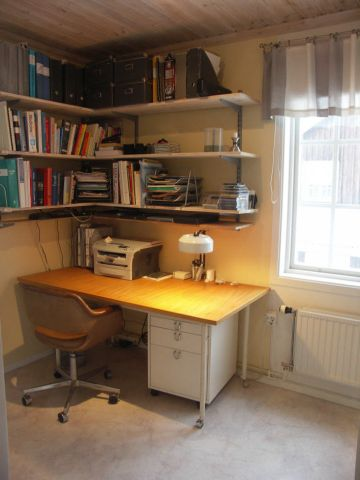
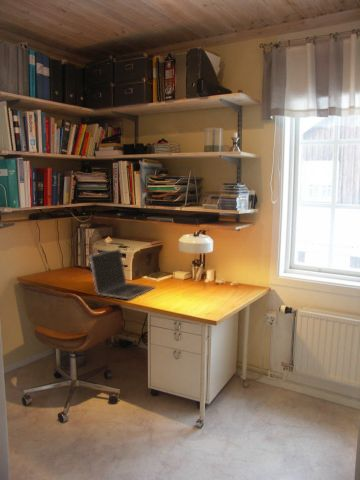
+ laptop (124, 272)
